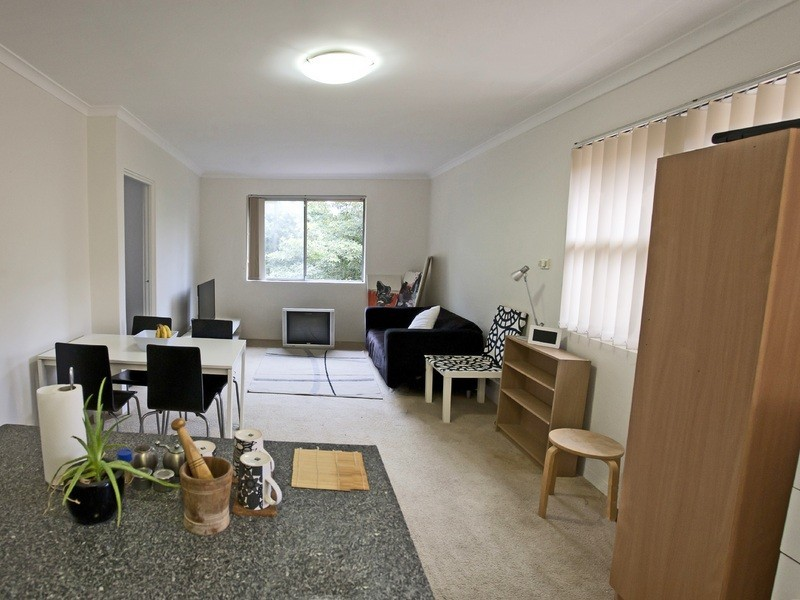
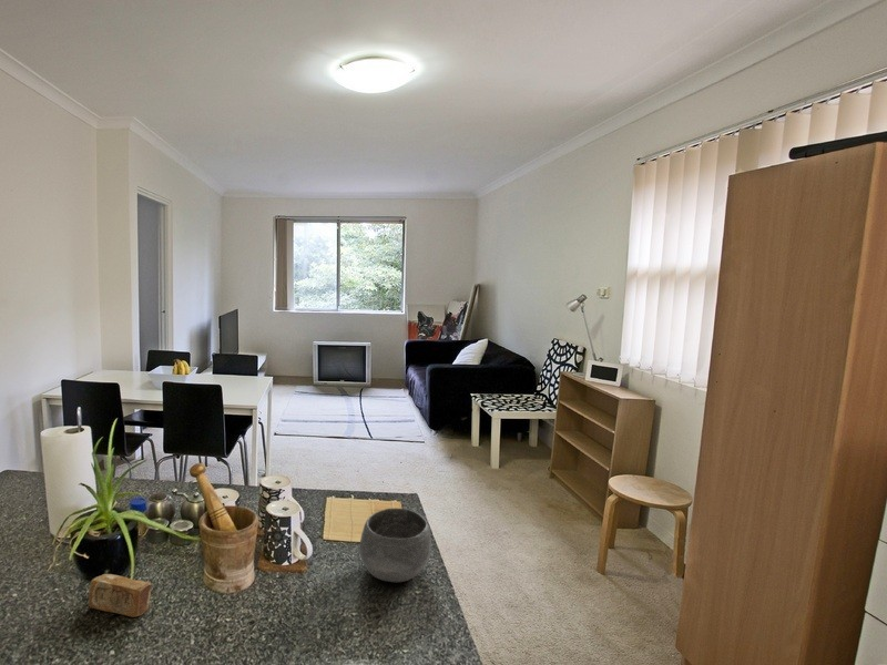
+ ceramic bowl (395, 548)
+ soap bar (120, 594)
